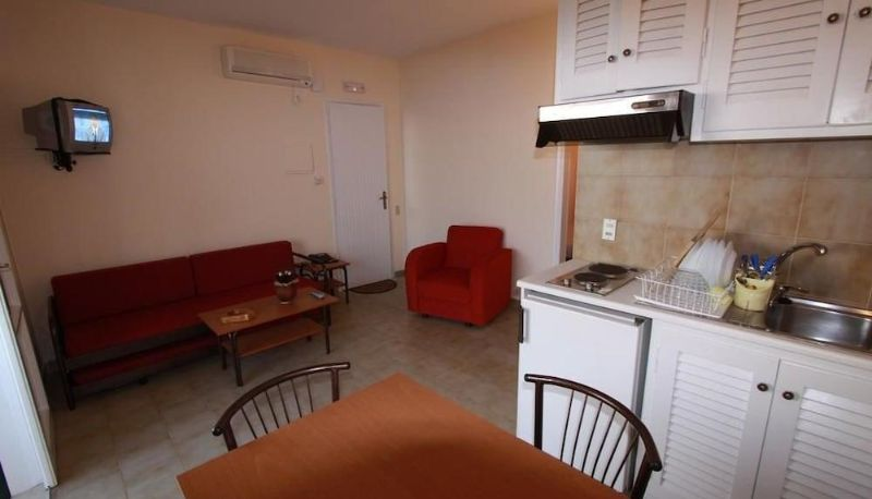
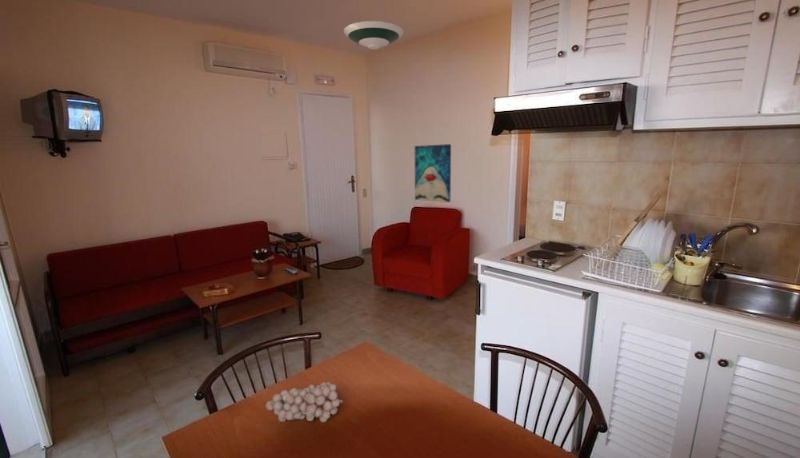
+ wall art (432, 173)
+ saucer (373, 40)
+ fruit (304, 401)
